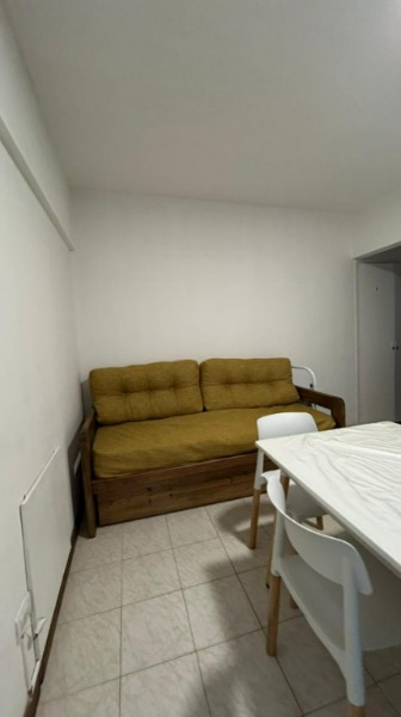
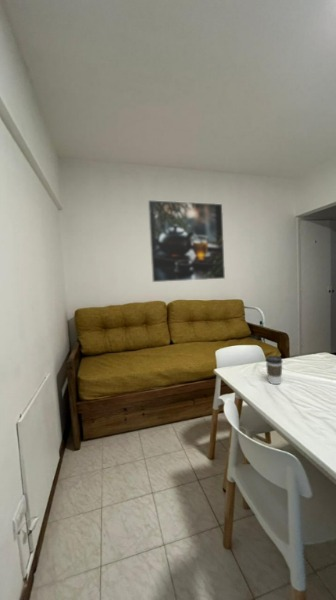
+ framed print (188, 241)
+ coffee cup (274, 369)
